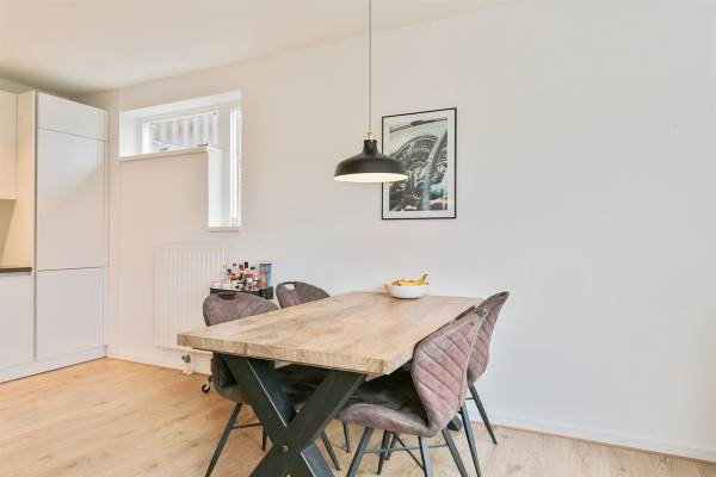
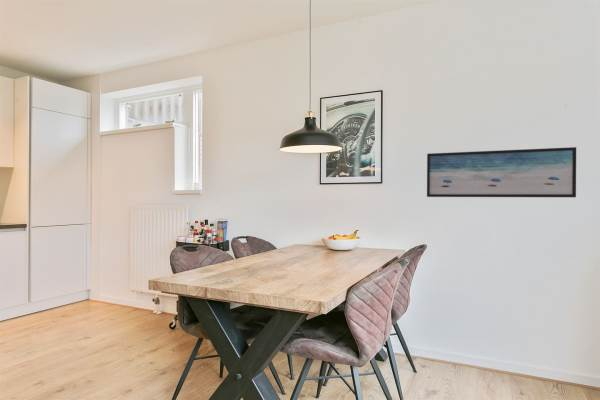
+ wall art (495, 174)
